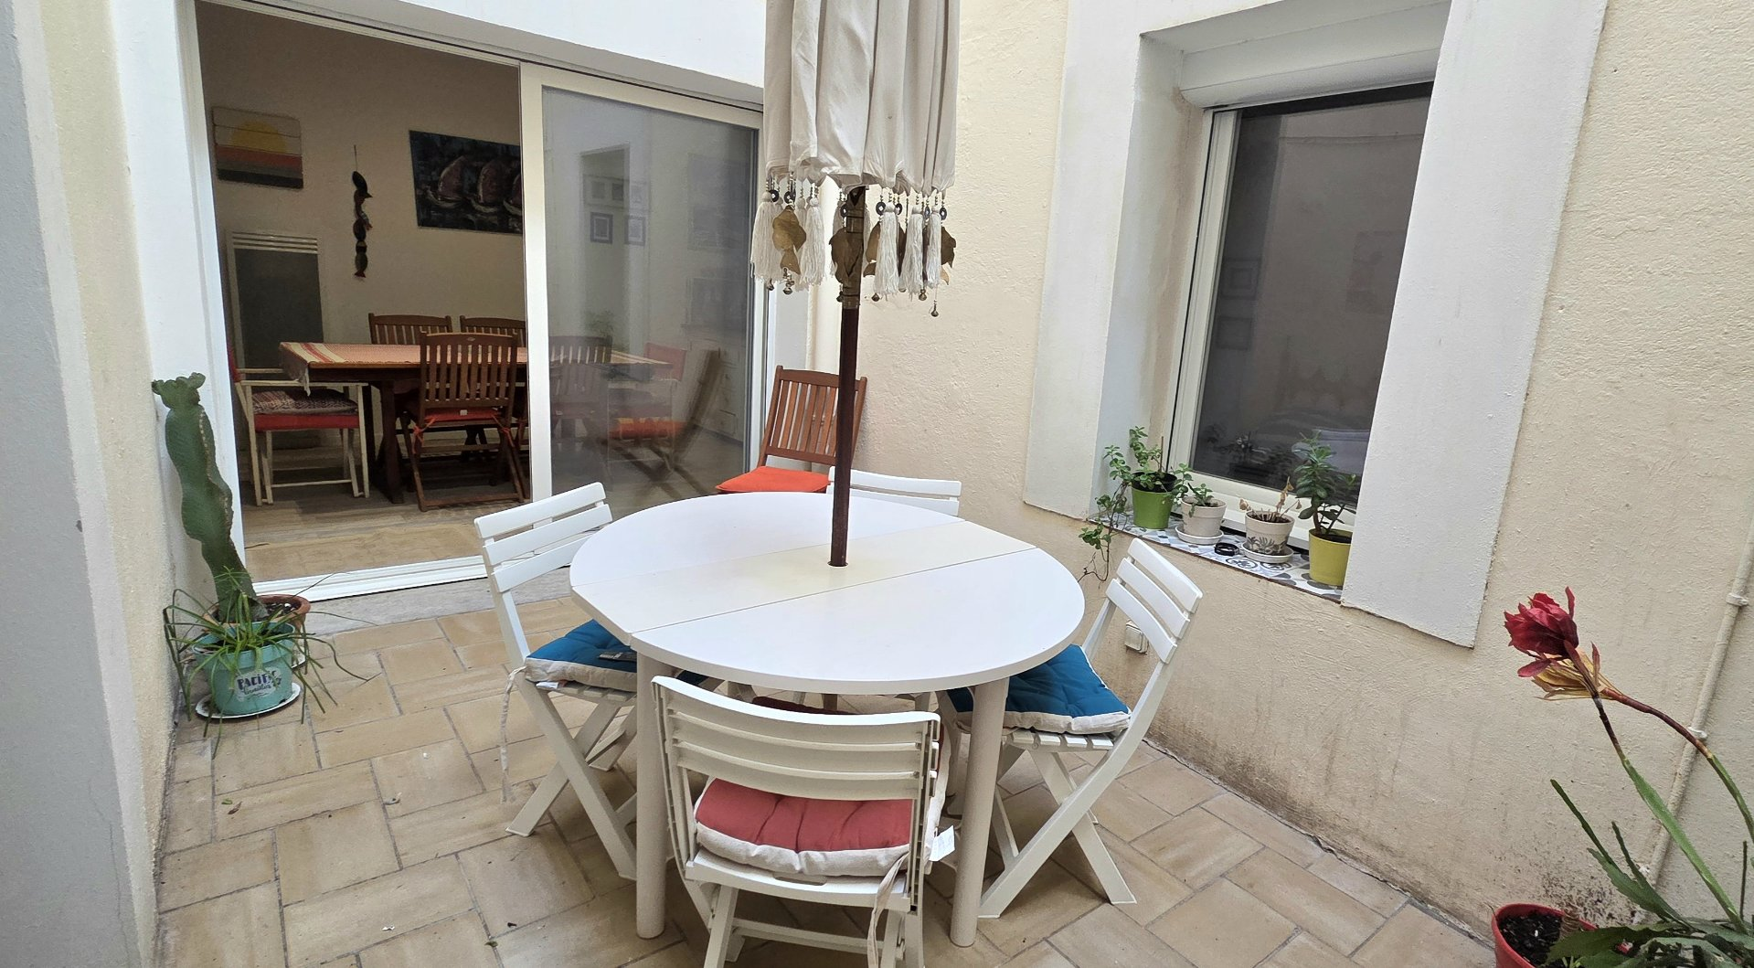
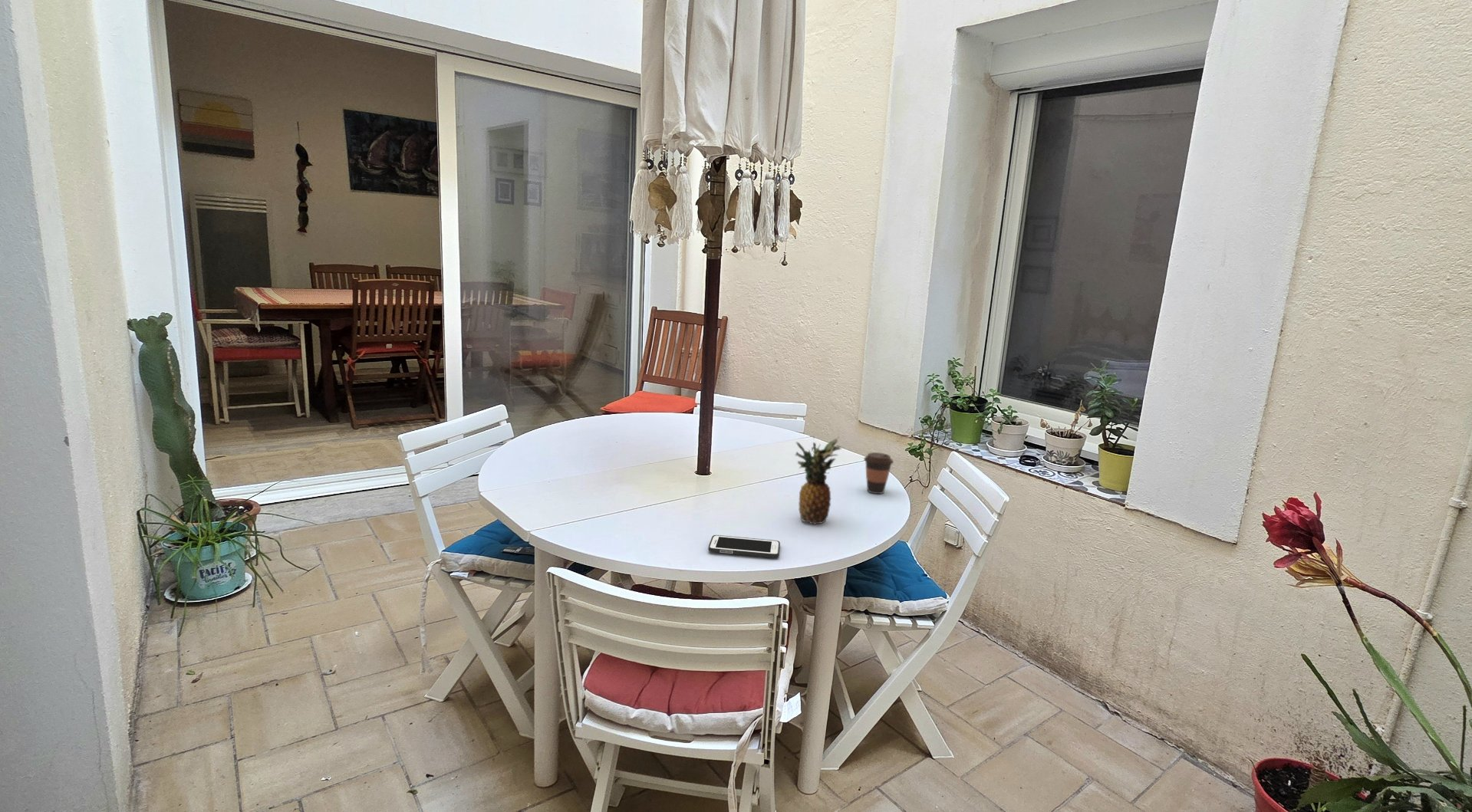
+ coffee cup (877, 473)
+ fruit (815, 480)
+ cell phone (744, 546)
